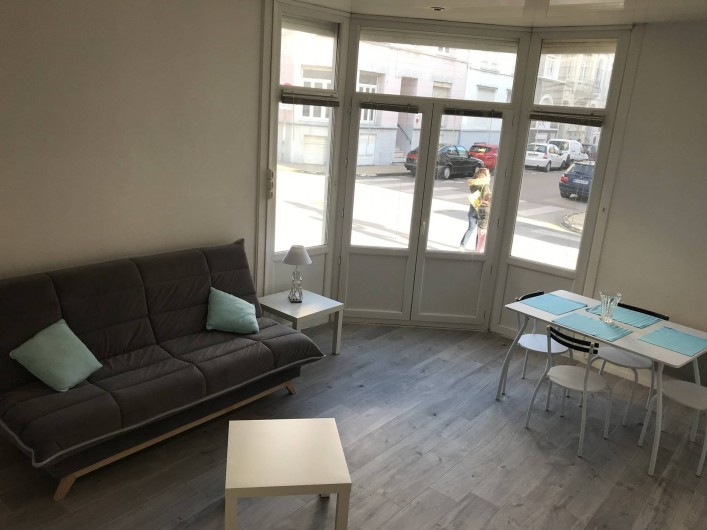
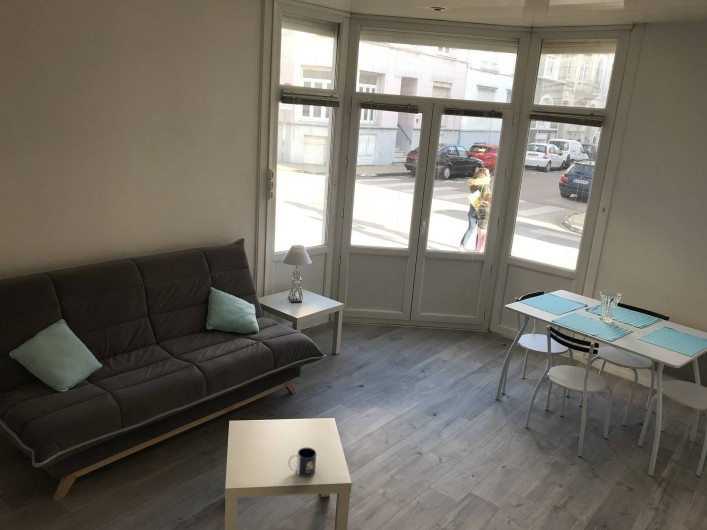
+ mug (302, 462)
